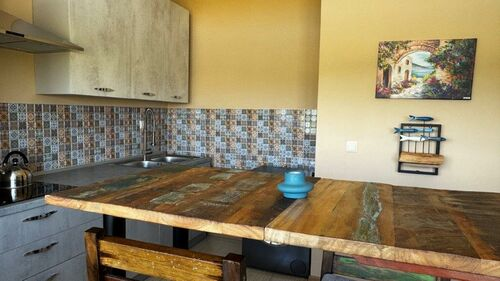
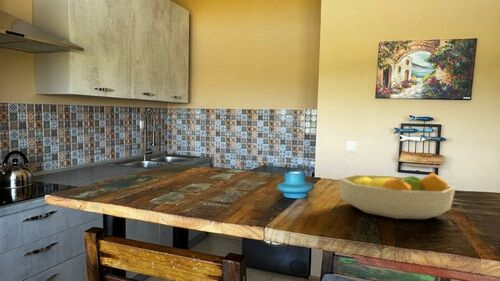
+ fruit bowl (393, 190)
